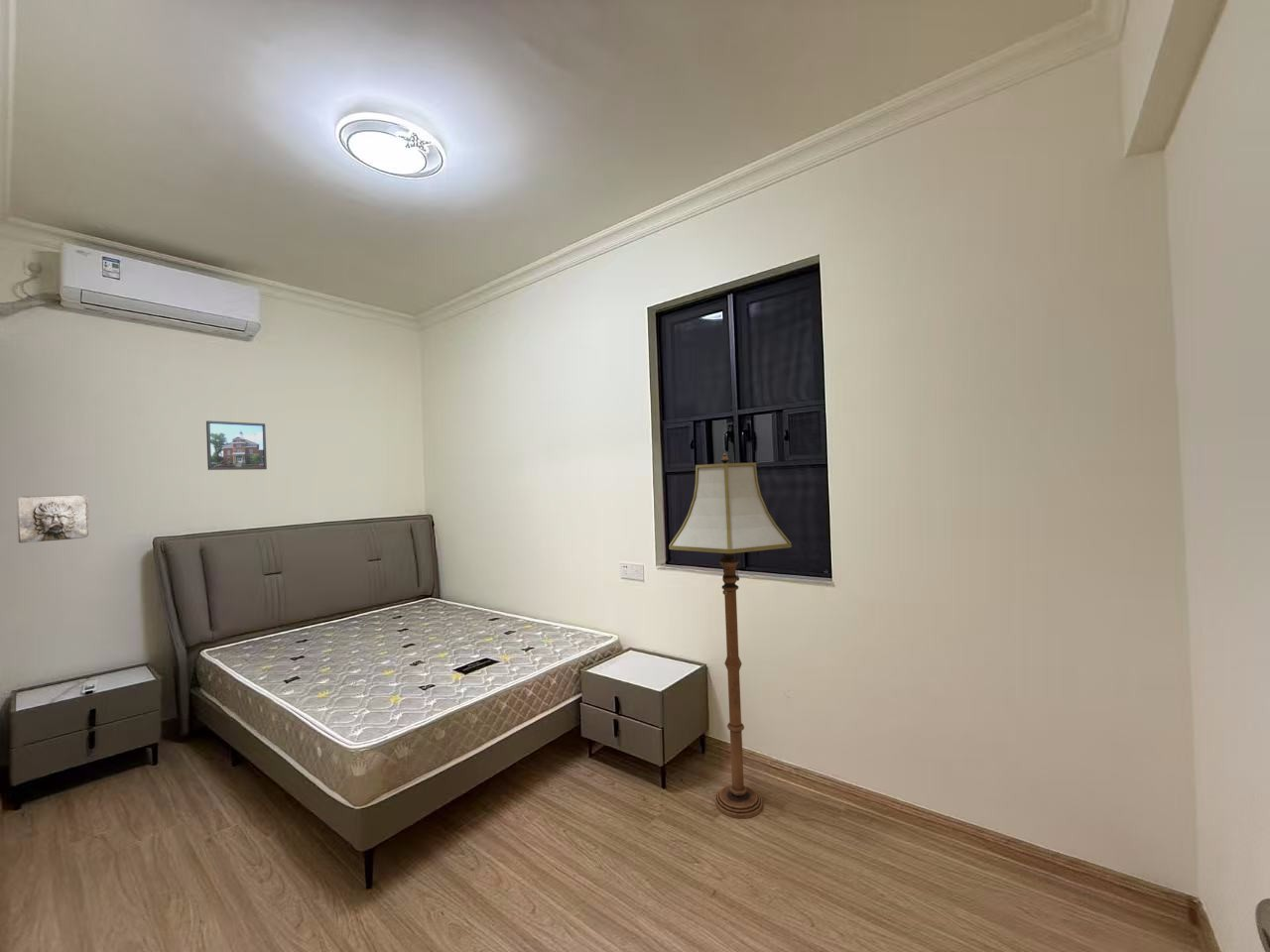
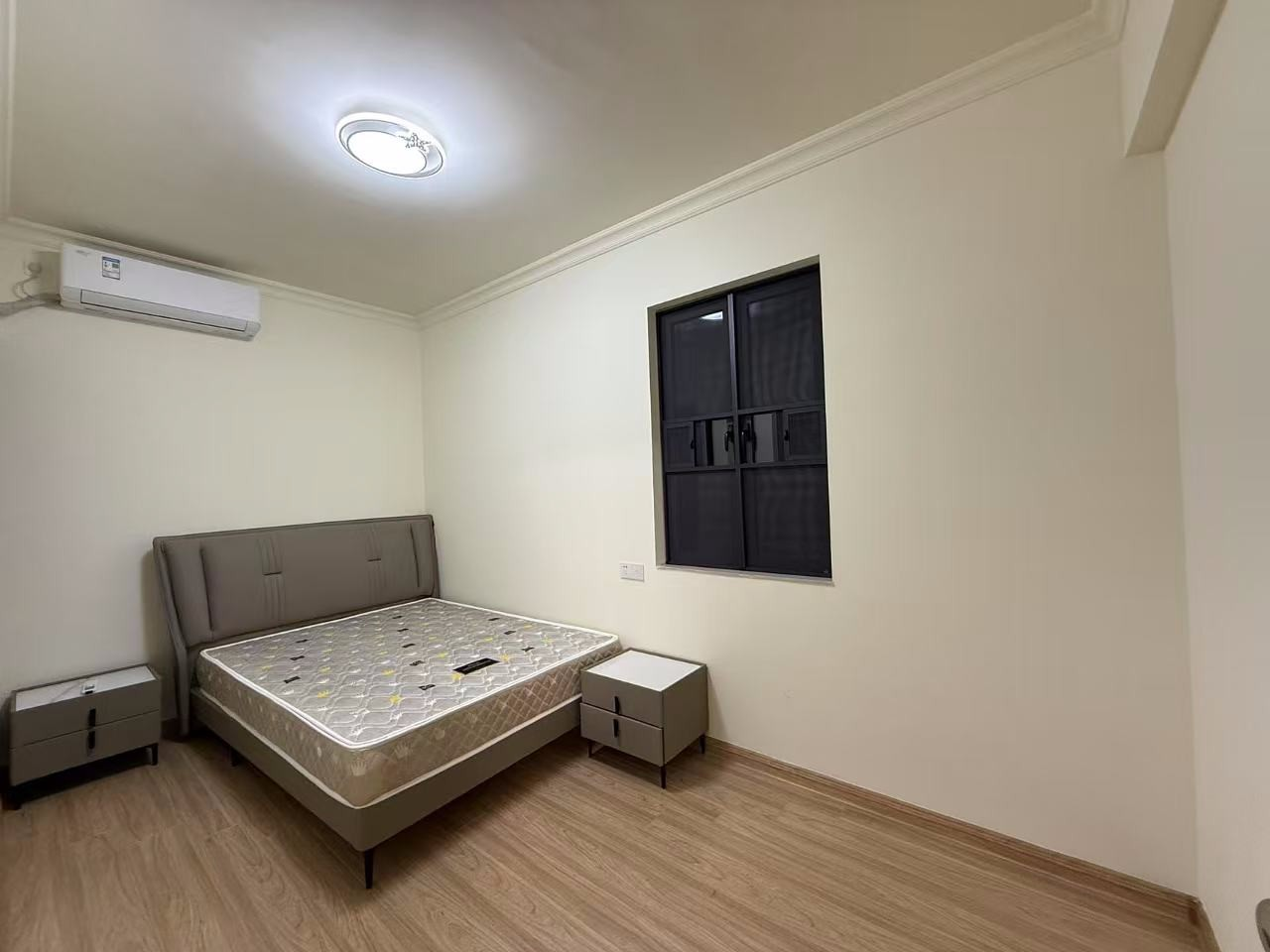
- floor lamp (731, 627)
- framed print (237, 445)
- wall relief (55, 518)
